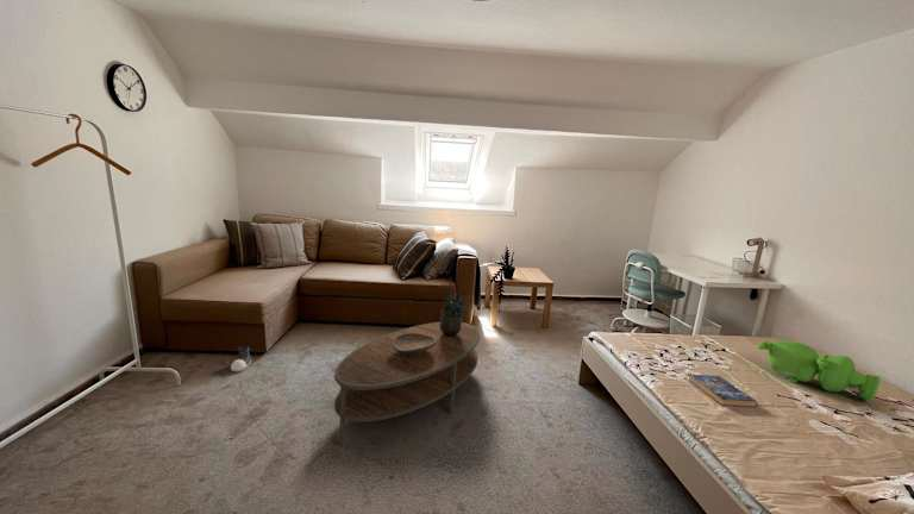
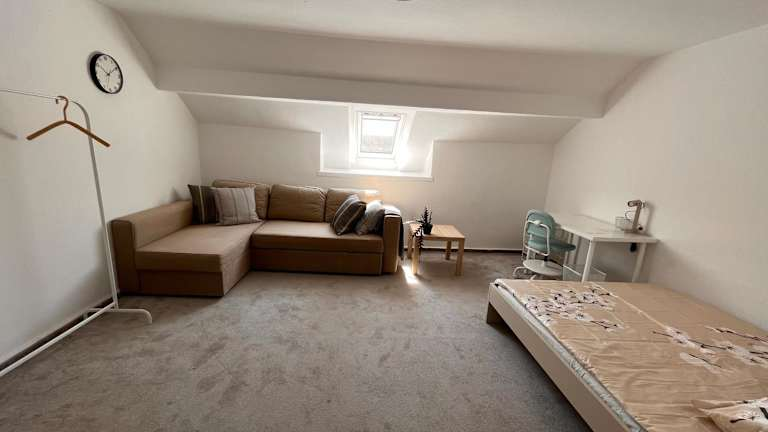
- coffee table (417, 371)
- shoe (242, 357)
- decorative bowl (413, 345)
- book (720, 389)
- potted plant (452, 307)
- teddy bear (816, 364)
